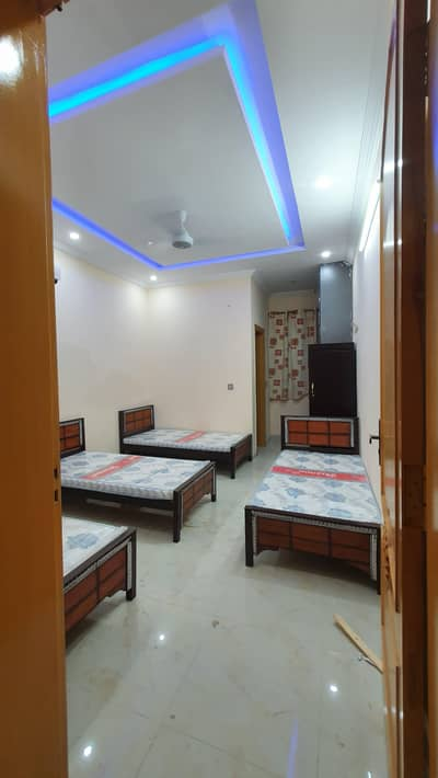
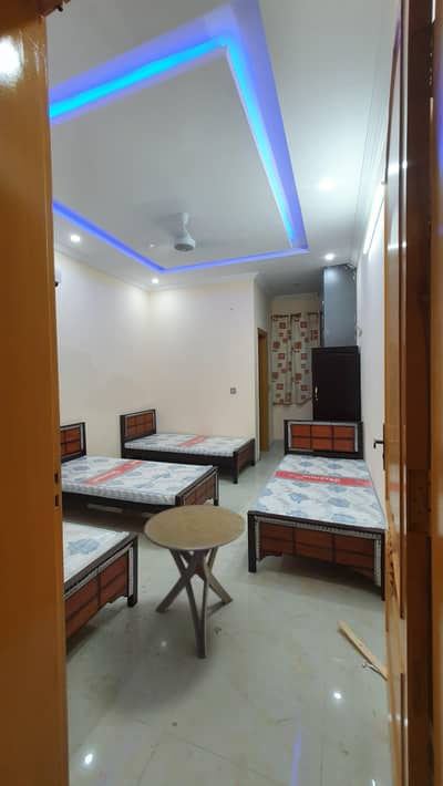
+ side table (196, 571)
